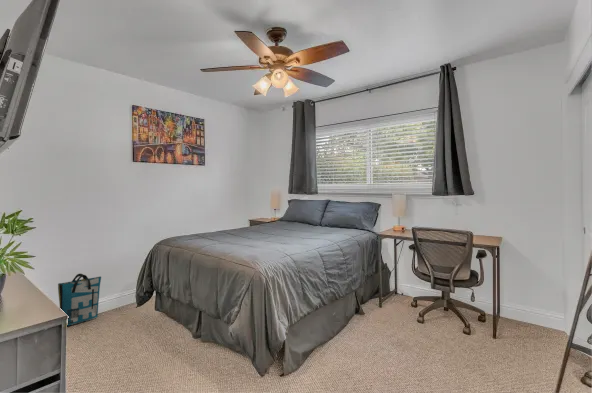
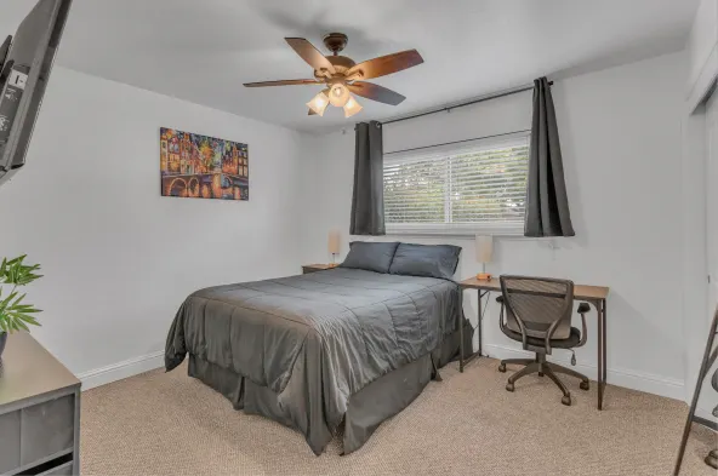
- tote bag (78, 297)
